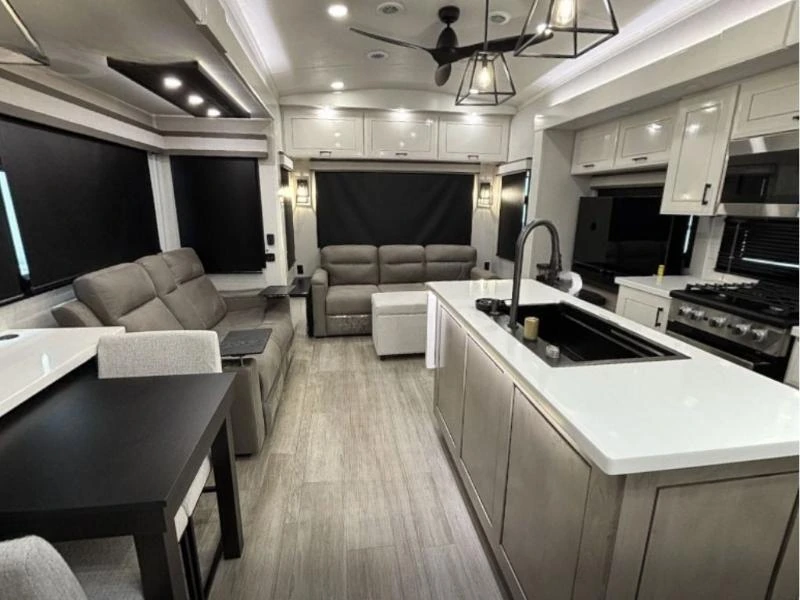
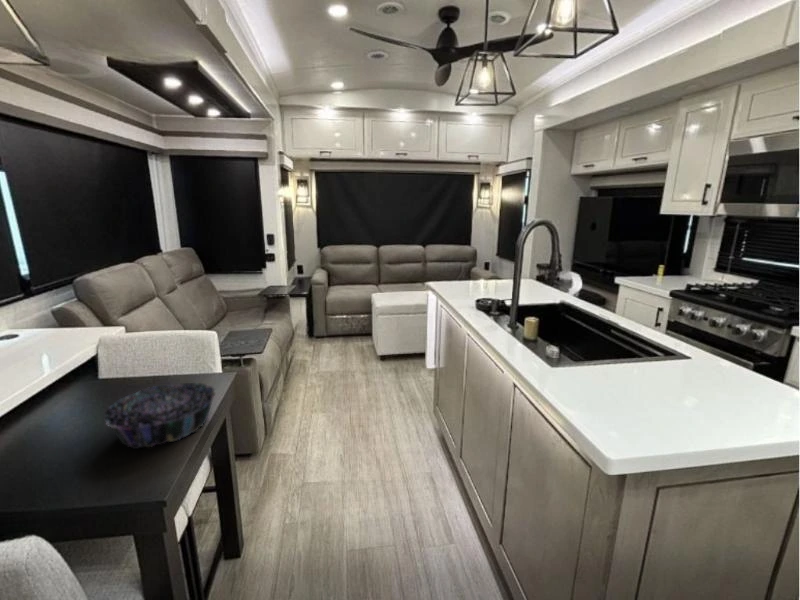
+ decorative bowl (164, 414)
